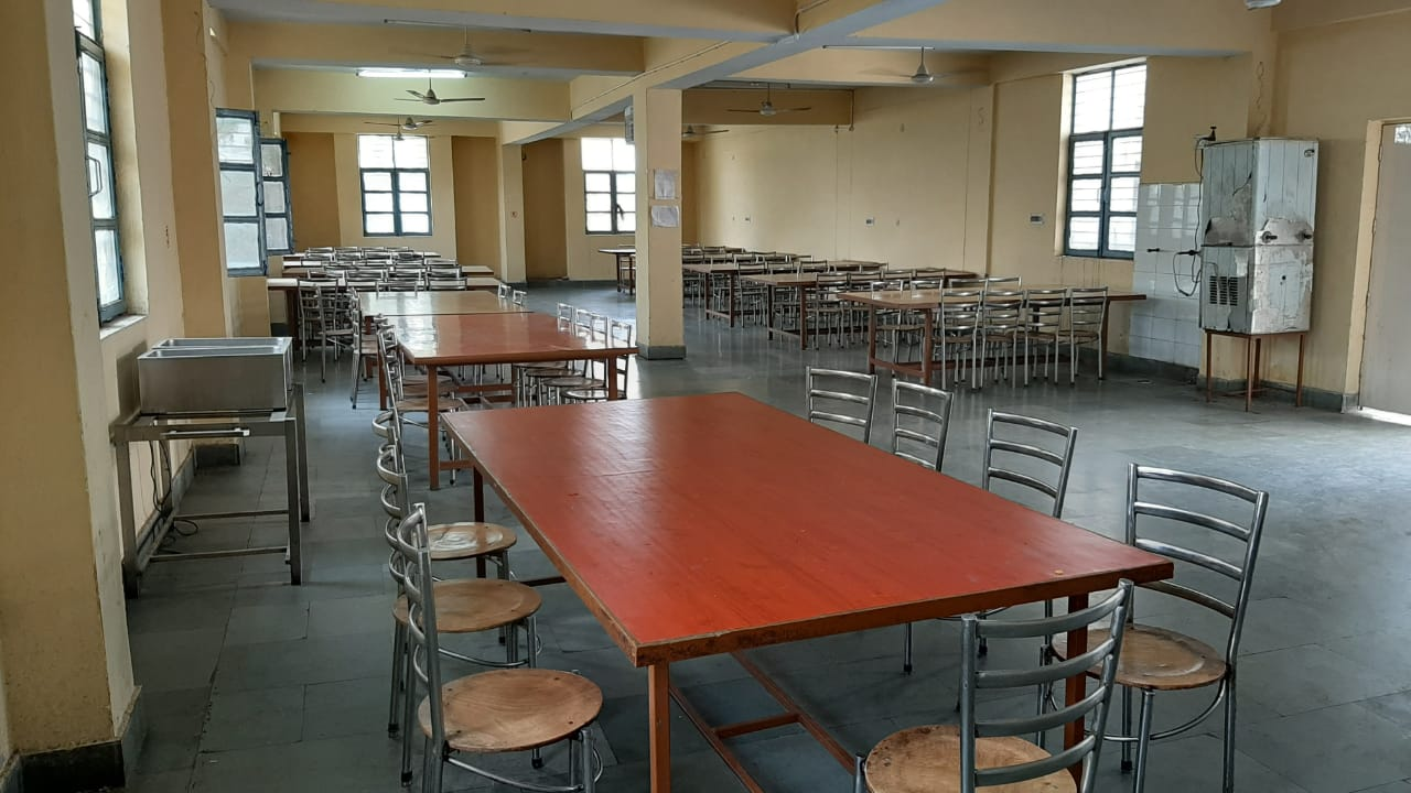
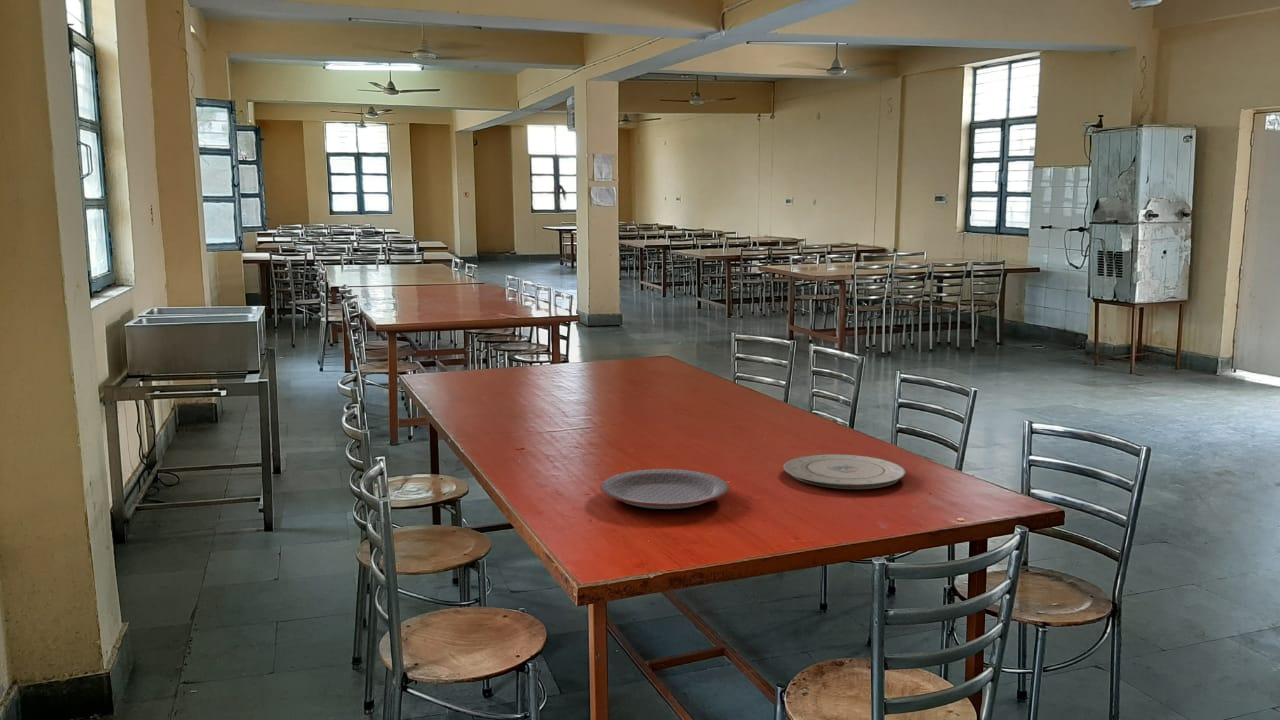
+ plate (664, 490)
+ plate (843, 471)
